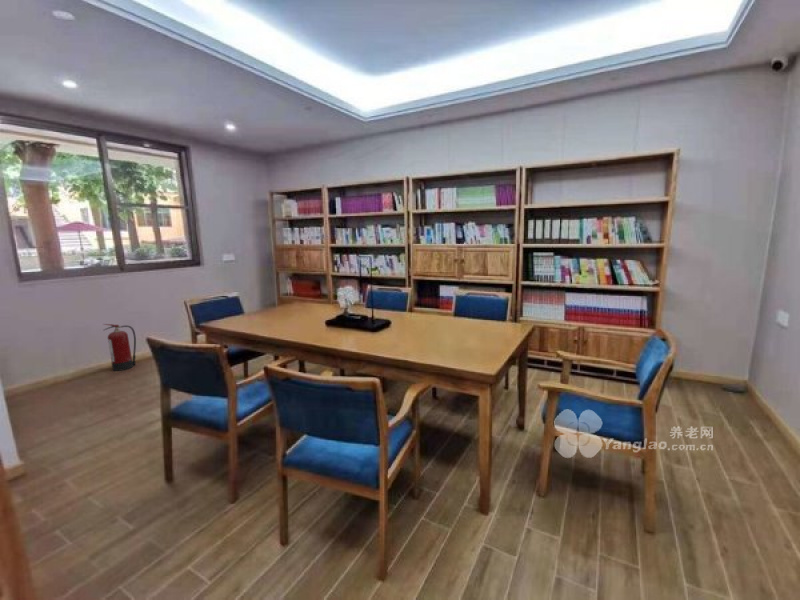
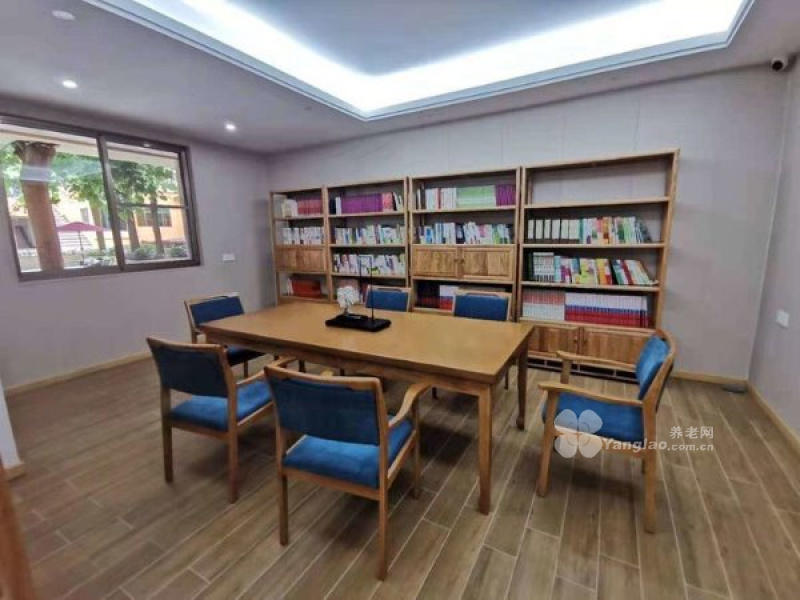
- fire extinguisher (121, 344)
